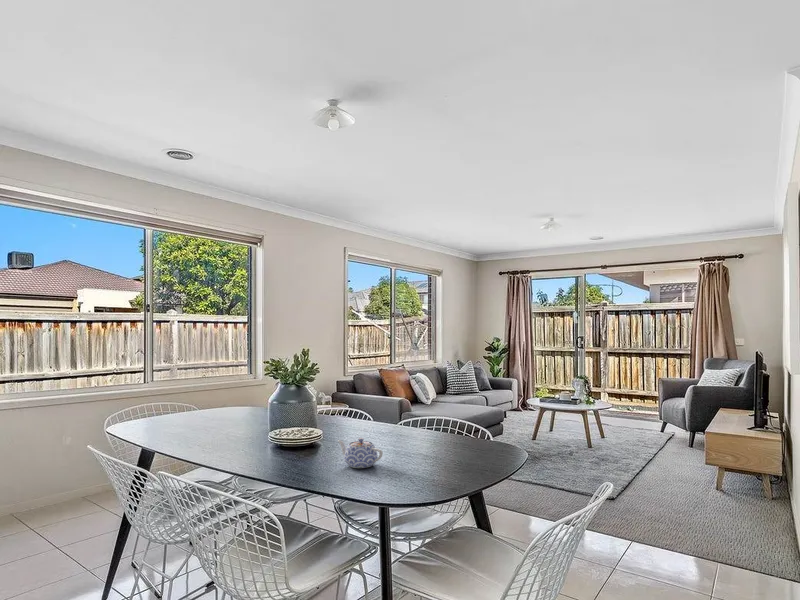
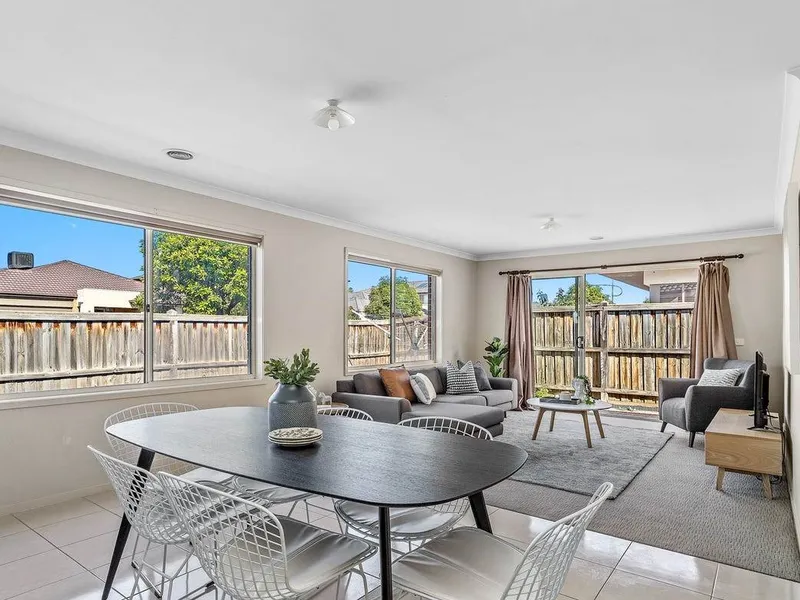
- teapot (359, 451)
